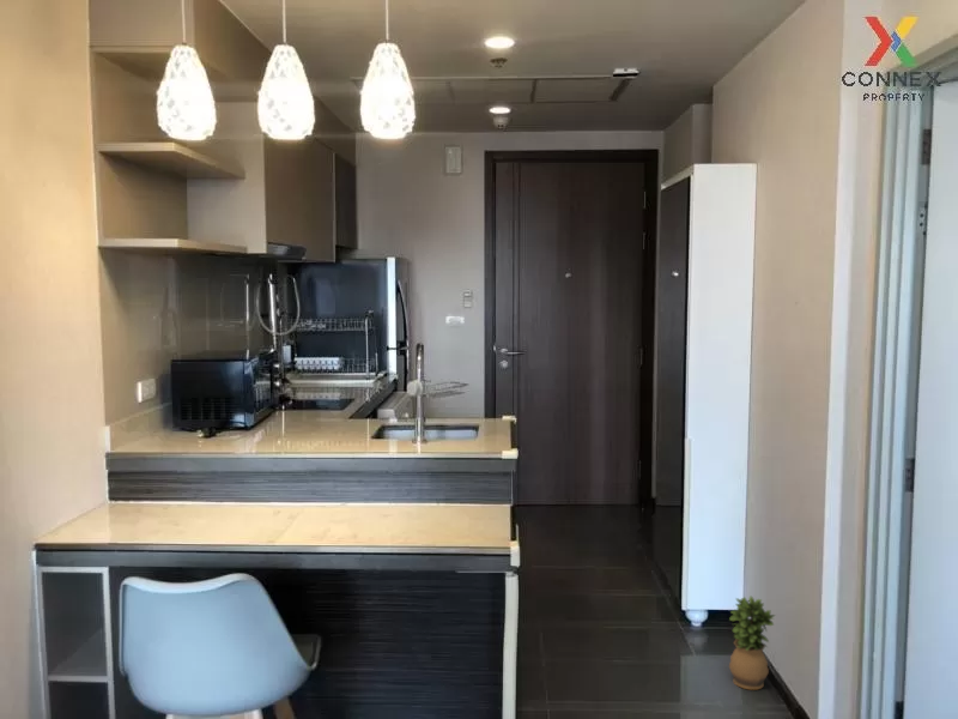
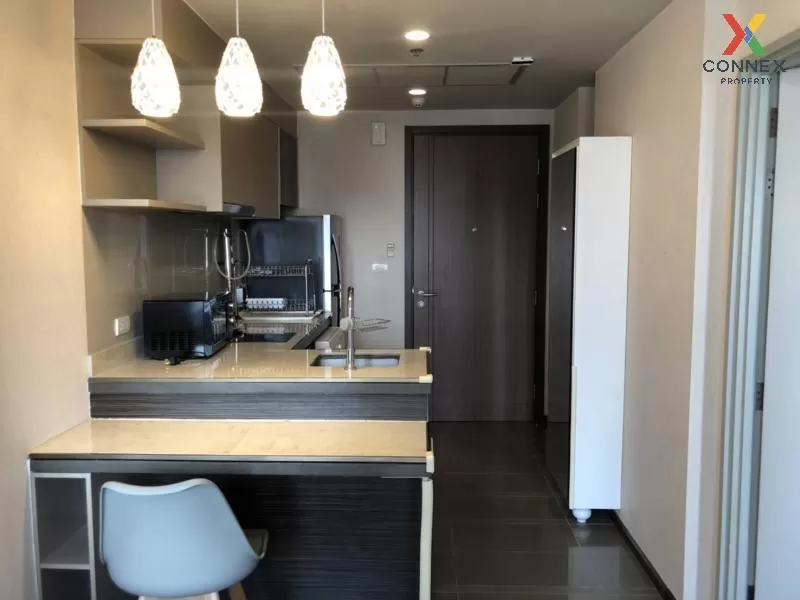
- potted plant (751, 638)
